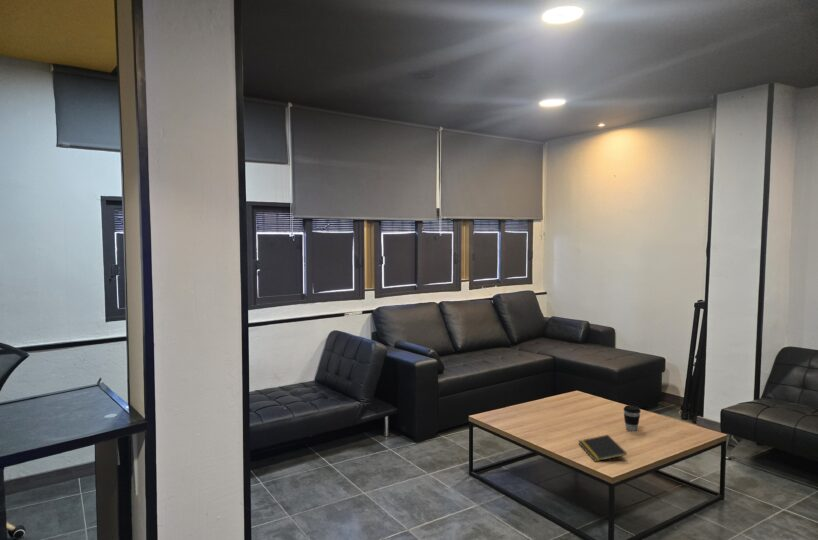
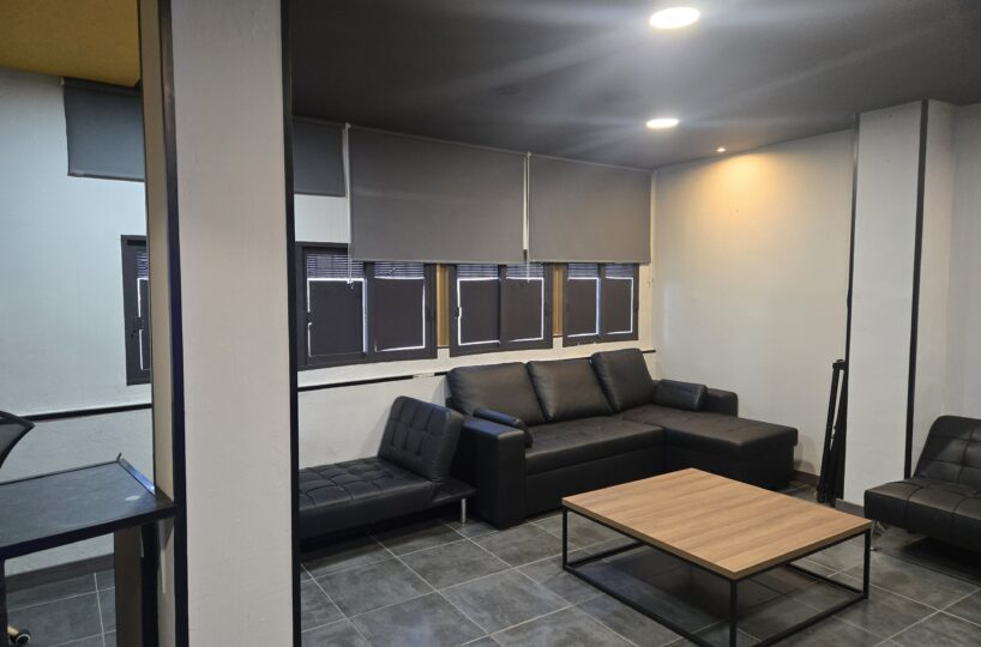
- notepad (601, 447)
- coffee cup (631, 418)
